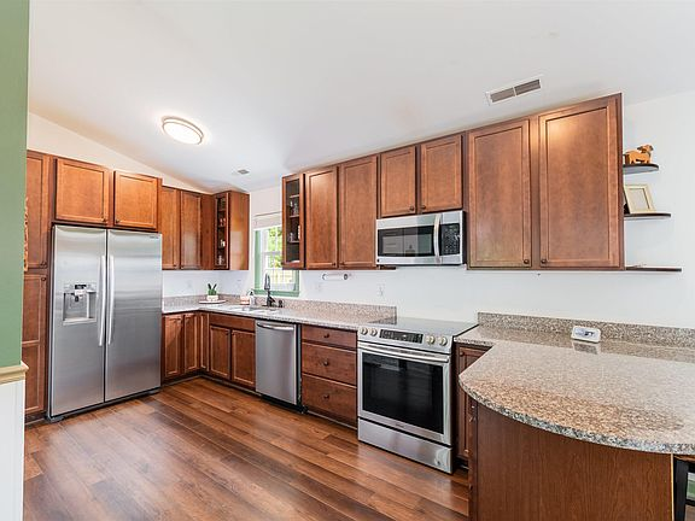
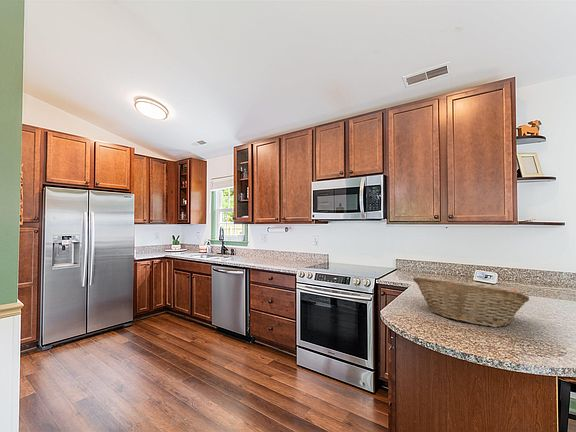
+ fruit basket (465, 295)
